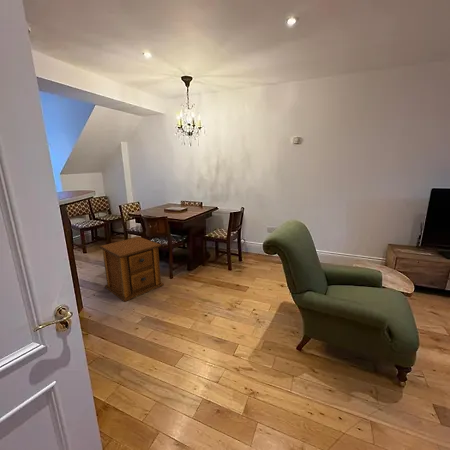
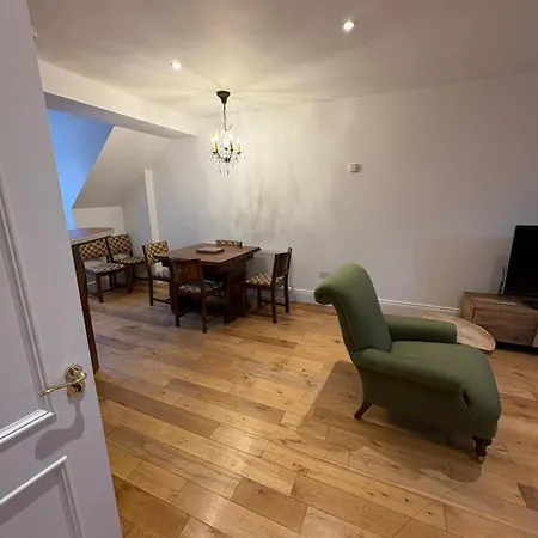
- side table (132, 266)
